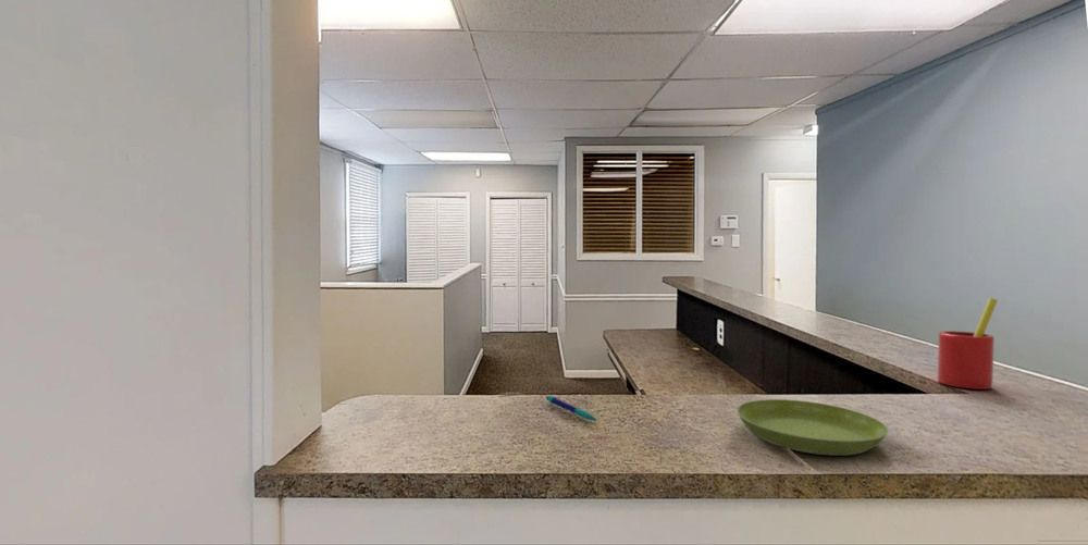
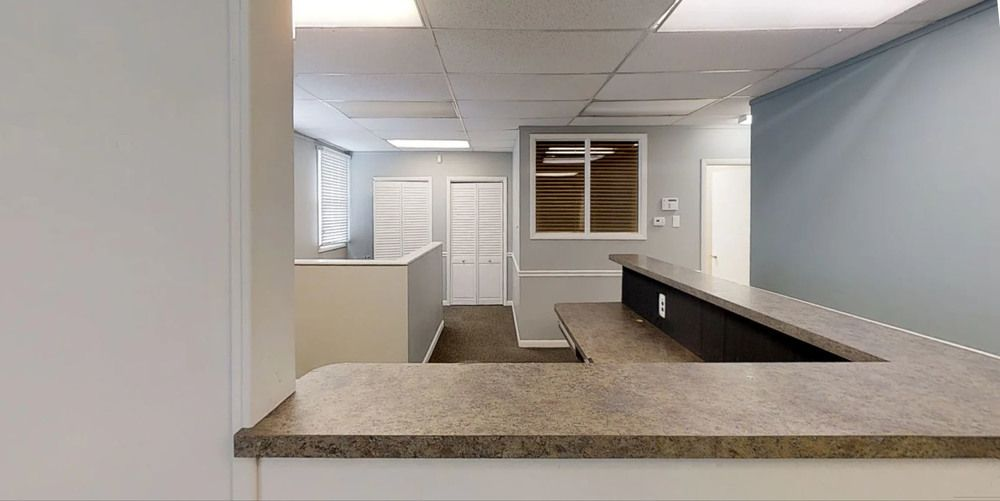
- saucer (807, 426)
- straw (969, 340)
- pen (570, 408)
